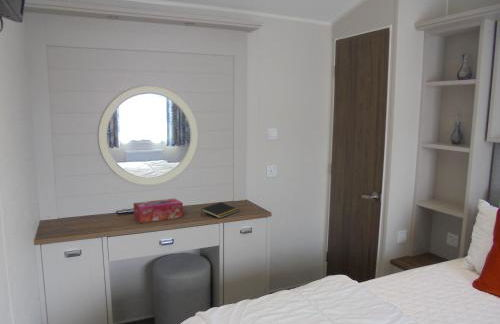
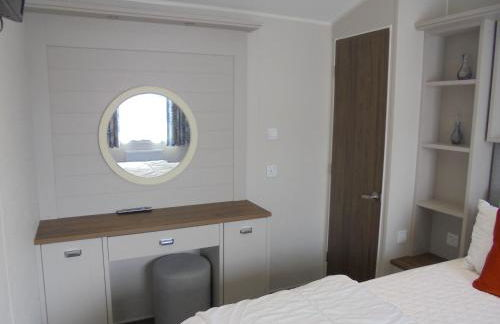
- notepad (220, 209)
- tissue box (158, 210)
